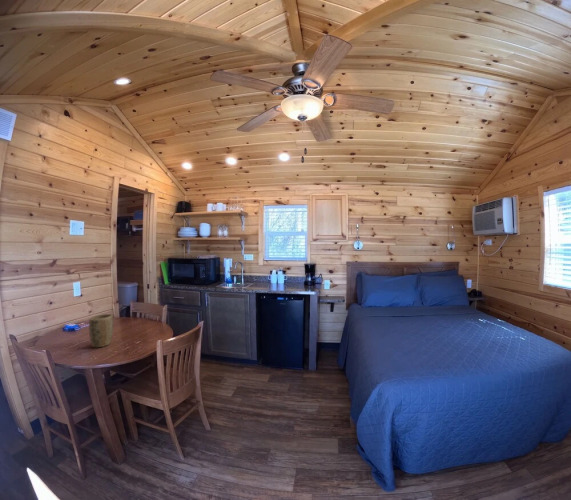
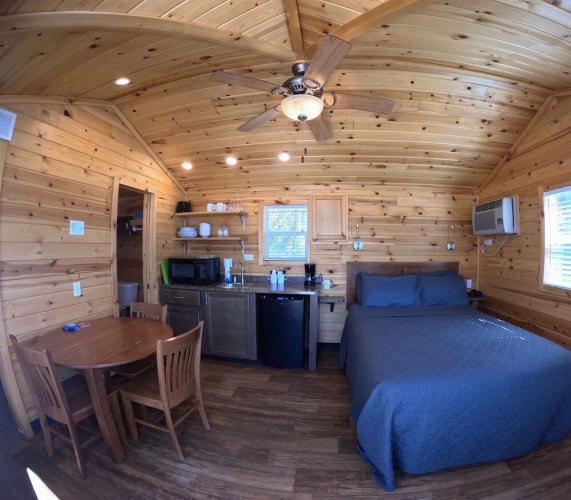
- plant pot (101, 330)
